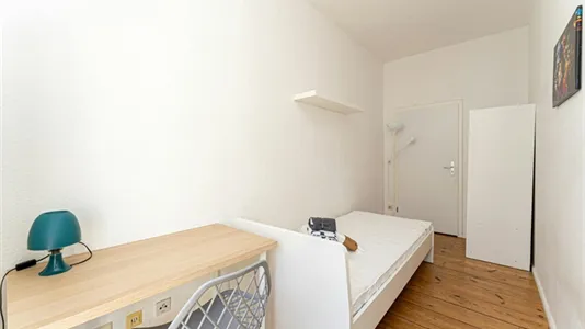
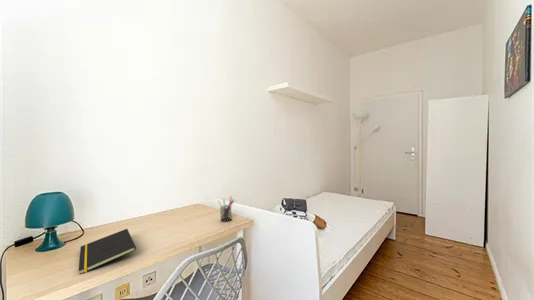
+ pen holder (226, 208)
+ notepad (107, 248)
